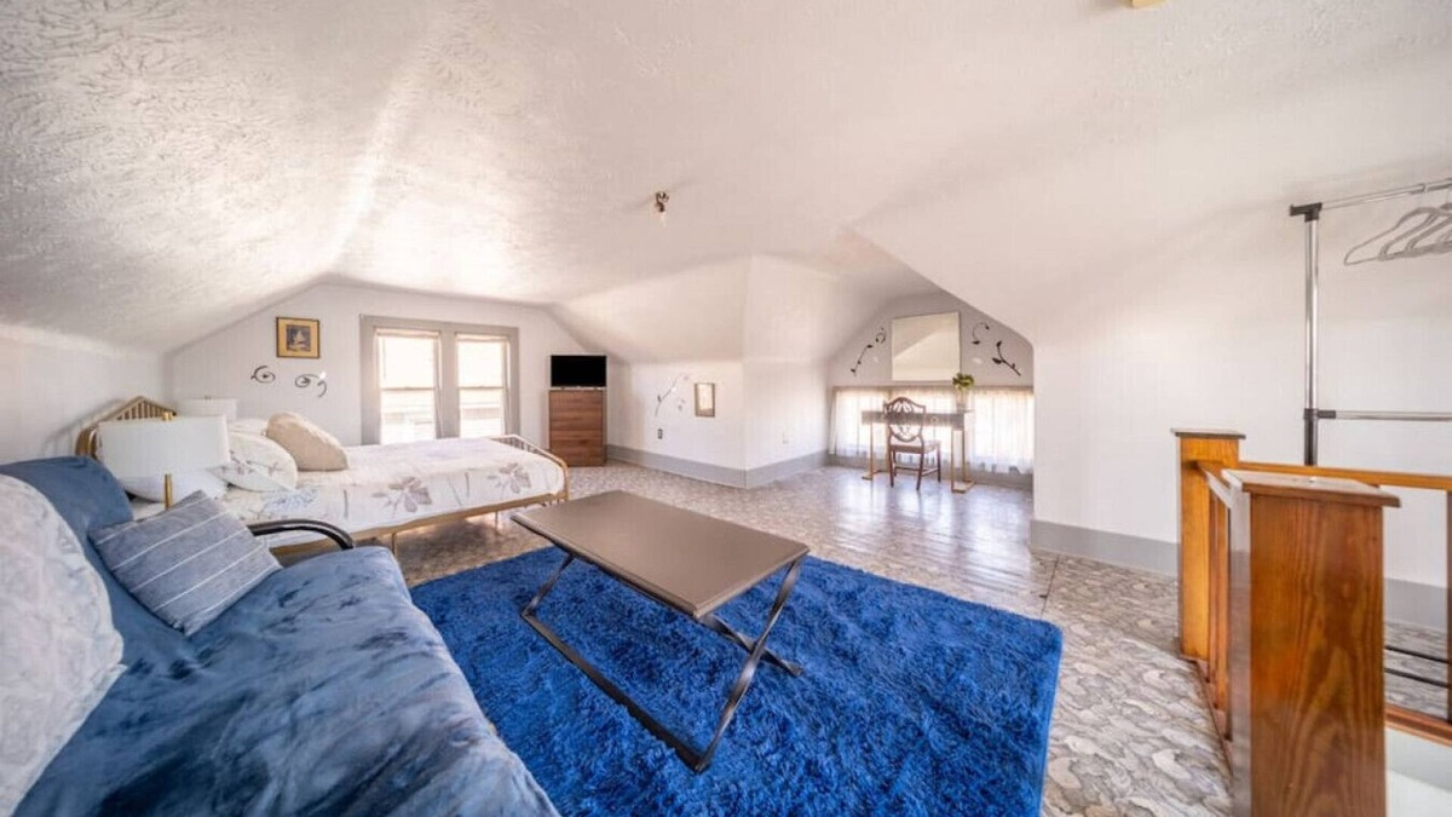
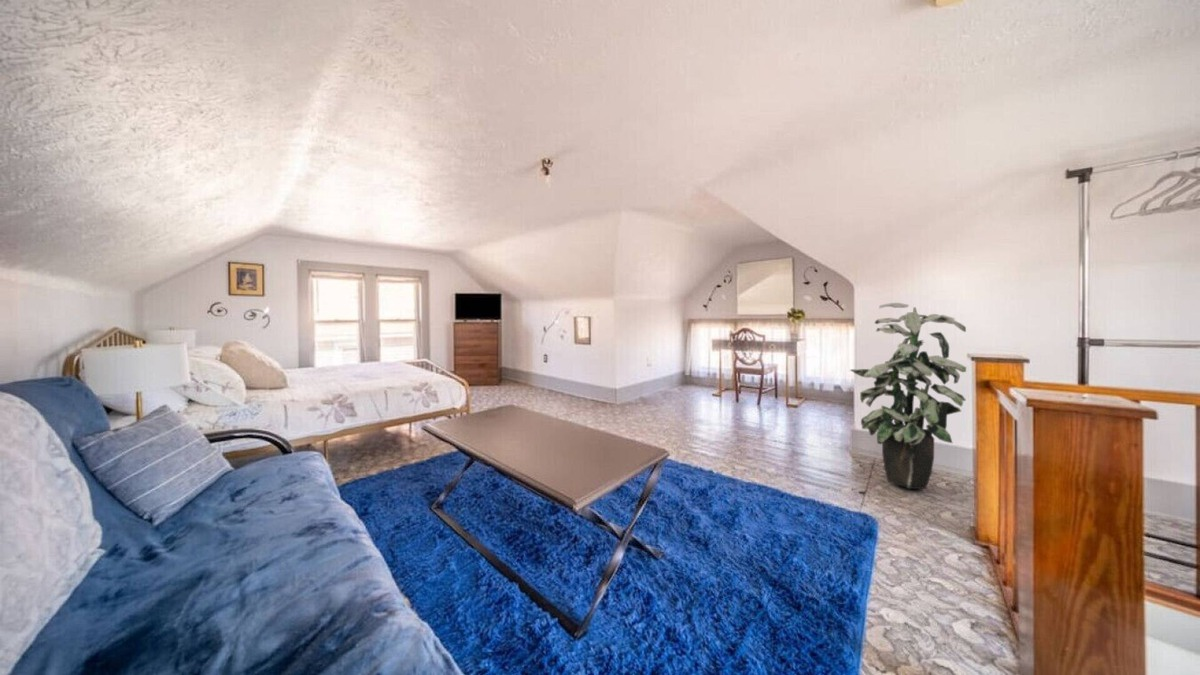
+ indoor plant (903, 393)
